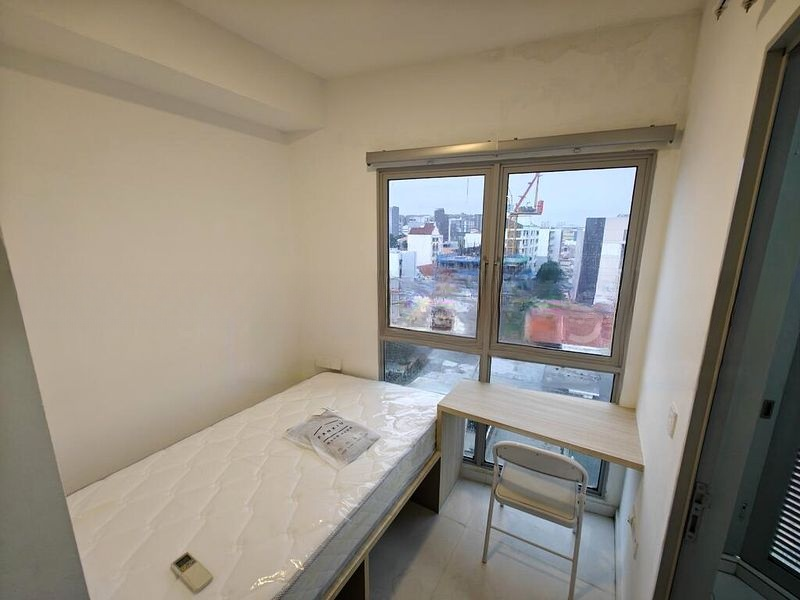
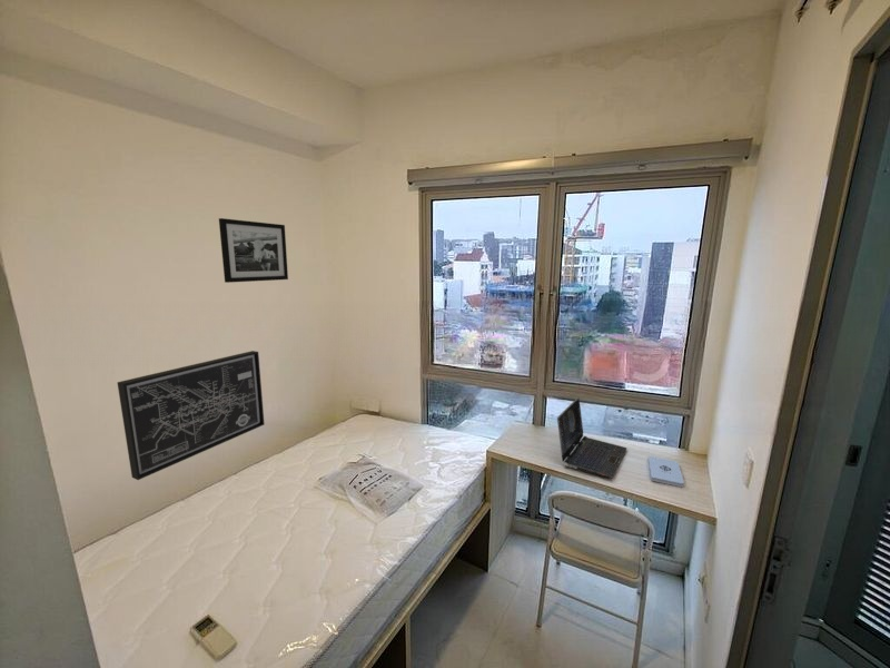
+ wall art (202, 406)
+ laptop computer (593, 439)
+ notepad (664, 470)
+ picture frame (256, 252)
